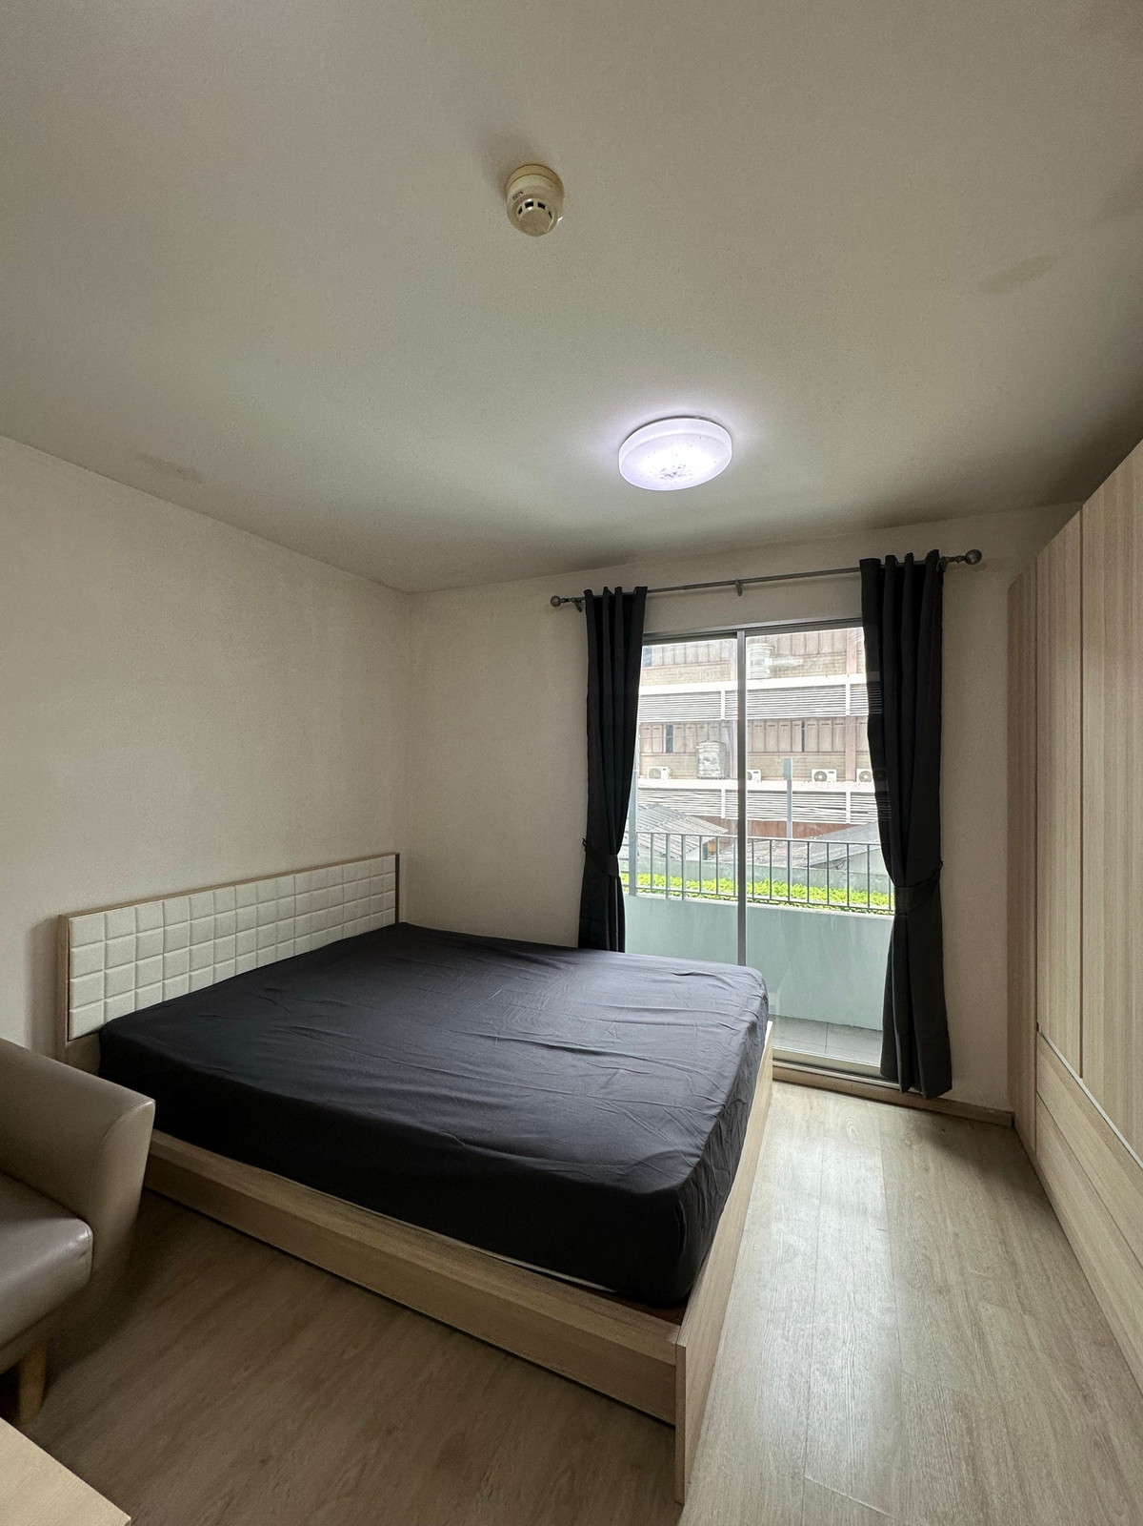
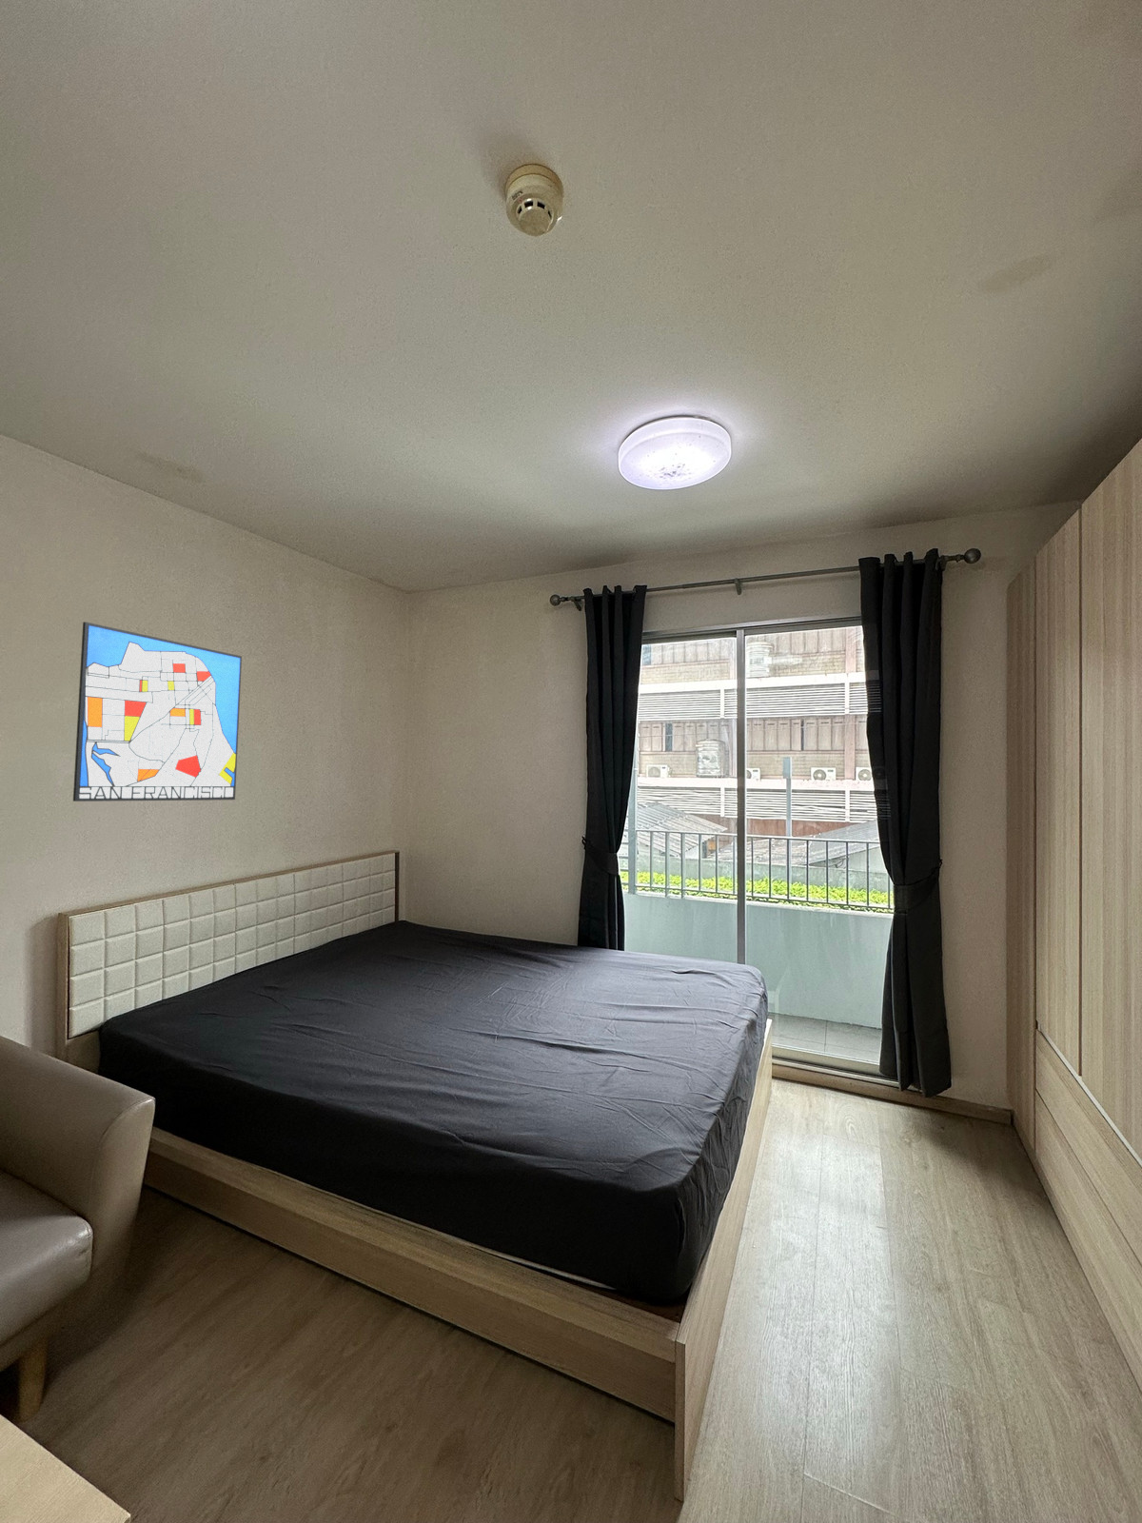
+ wall art (167, 720)
